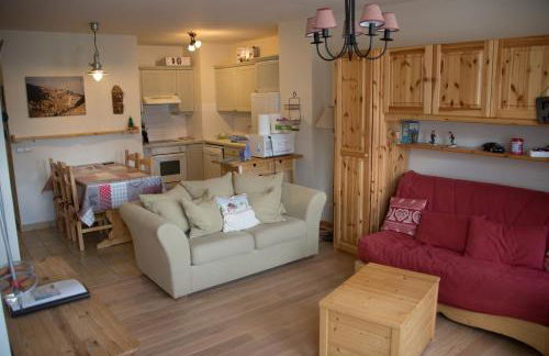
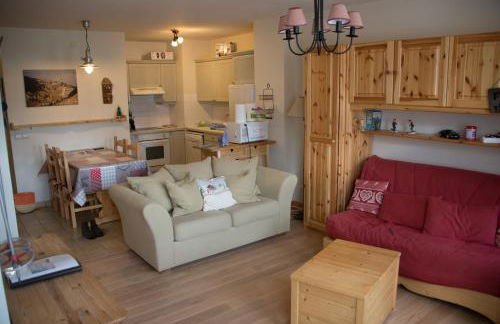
+ boots (91, 227)
+ planter (25, 203)
